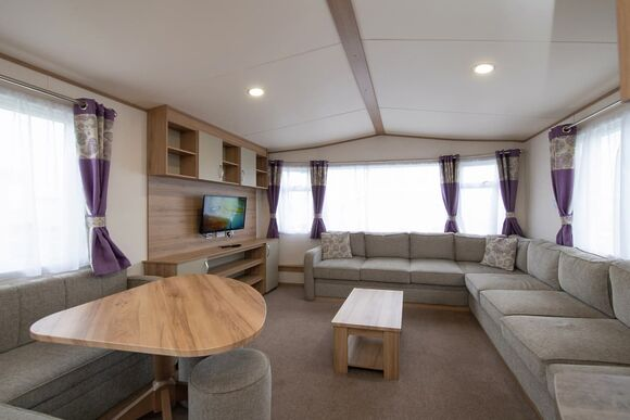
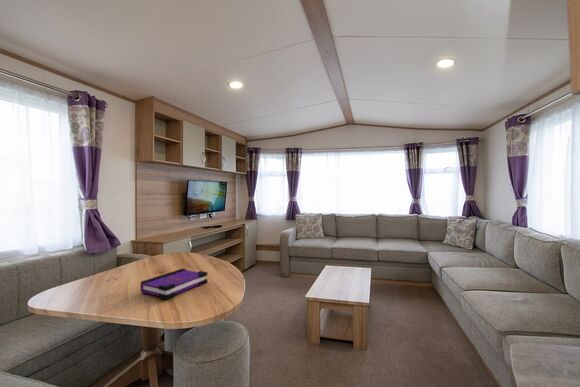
+ board game (178, 280)
